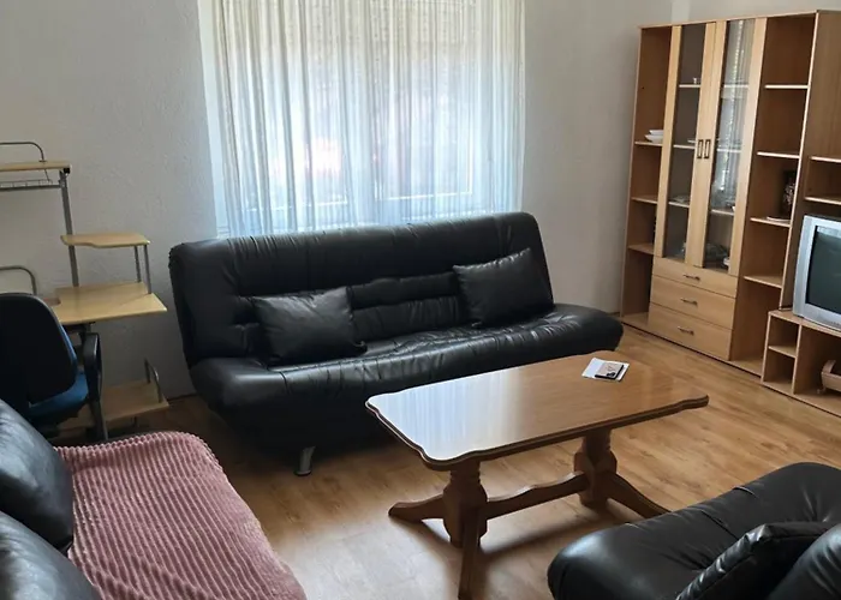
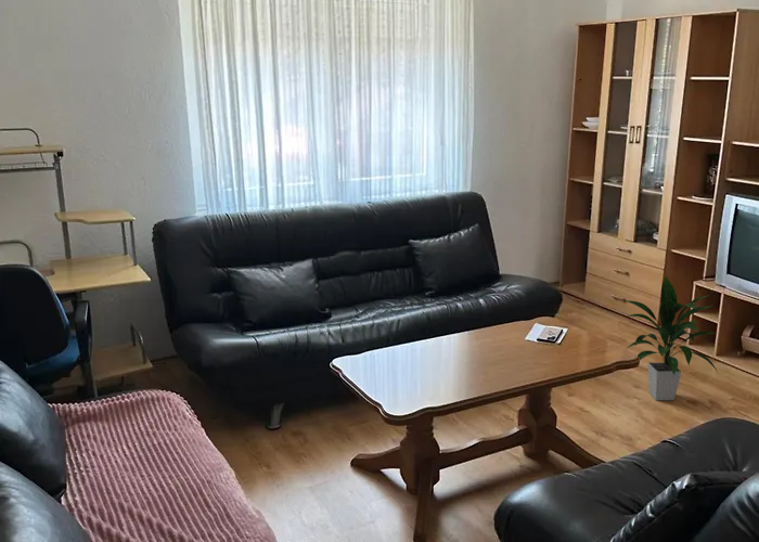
+ indoor plant (671, 340)
